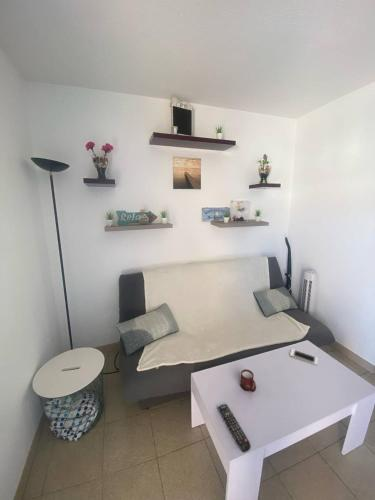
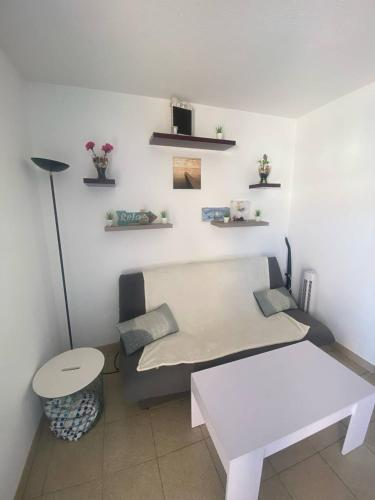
- remote control (232, 424)
- cup (248, 382)
- cell phone (303, 356)
